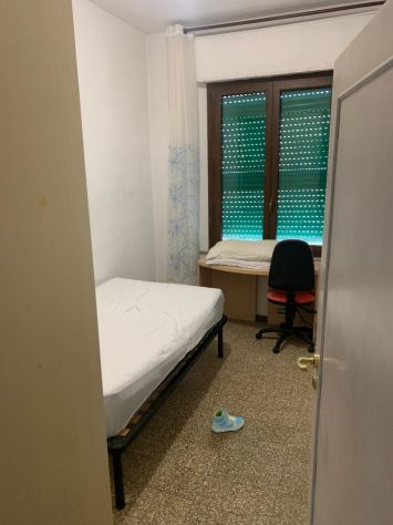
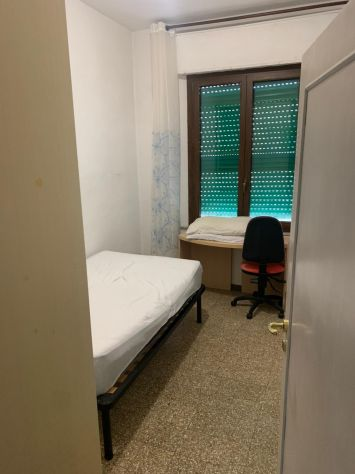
- sneaker (228, 418)
